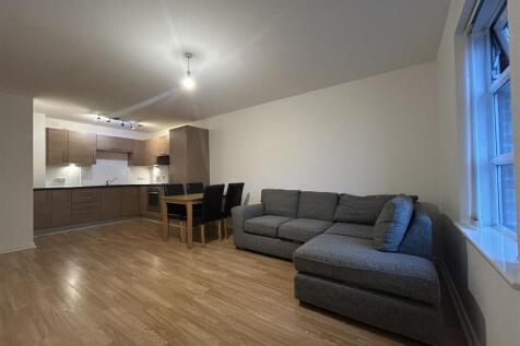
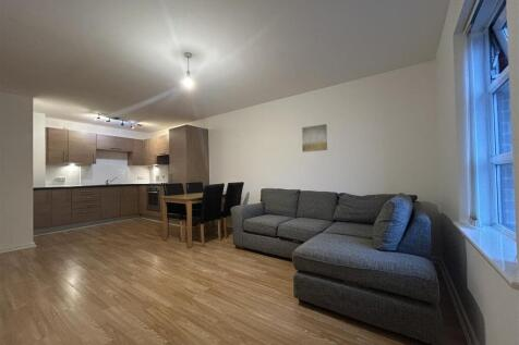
+ wall art (314, 138)
